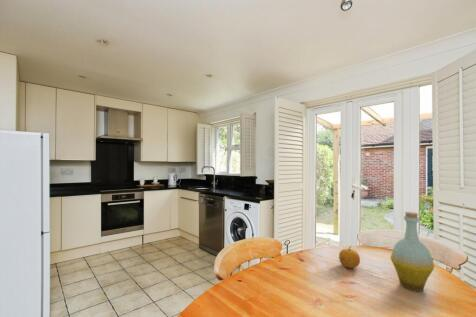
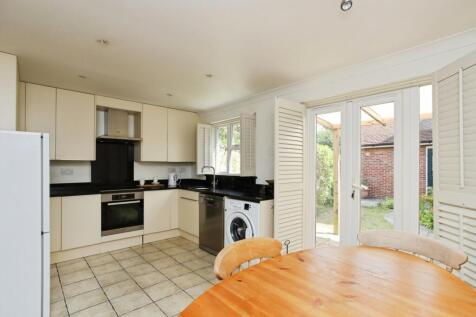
- bottle (411, 249)
- fruit (349, 256)
